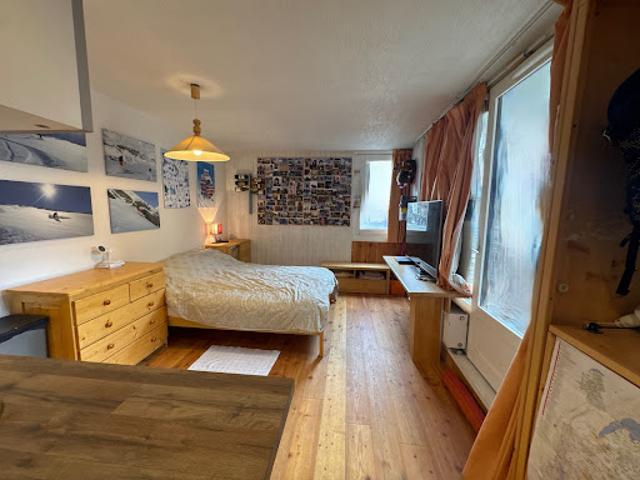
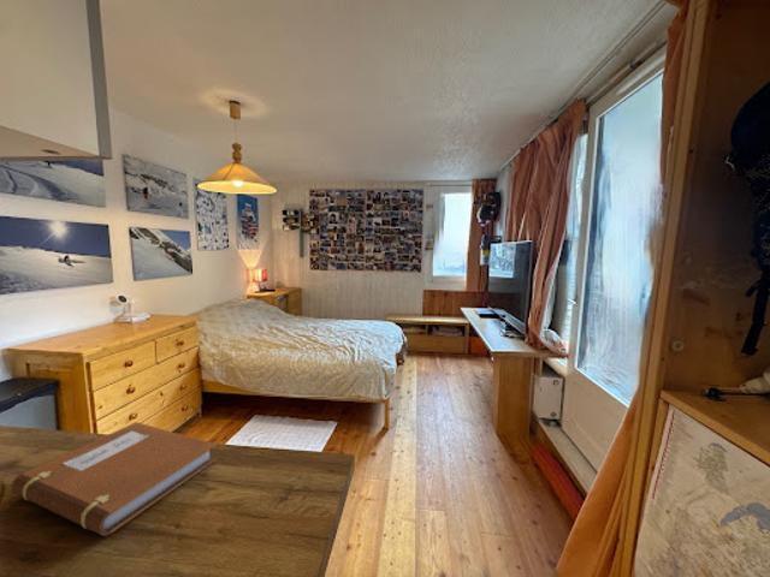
+ notebook (119, 468)
